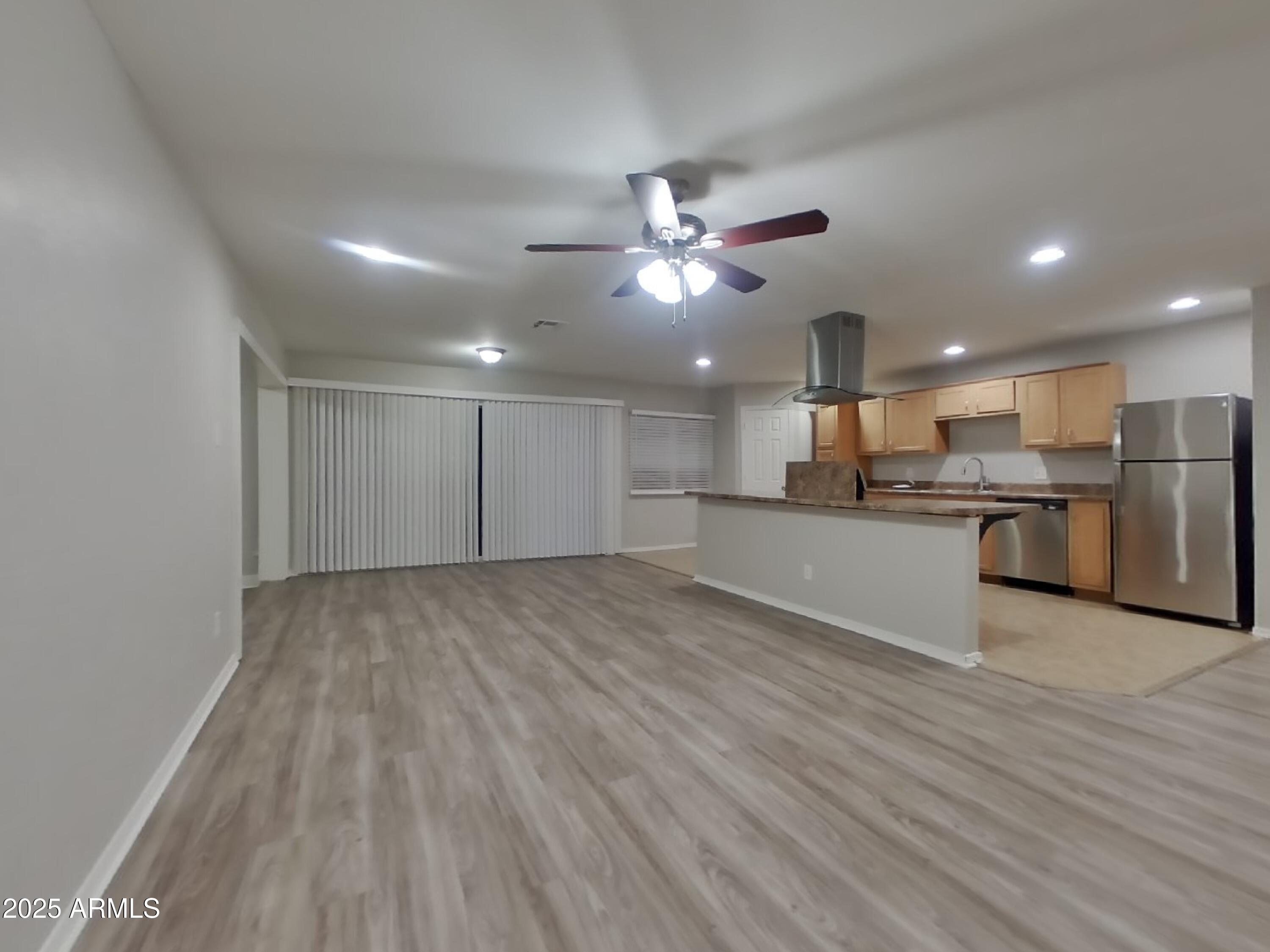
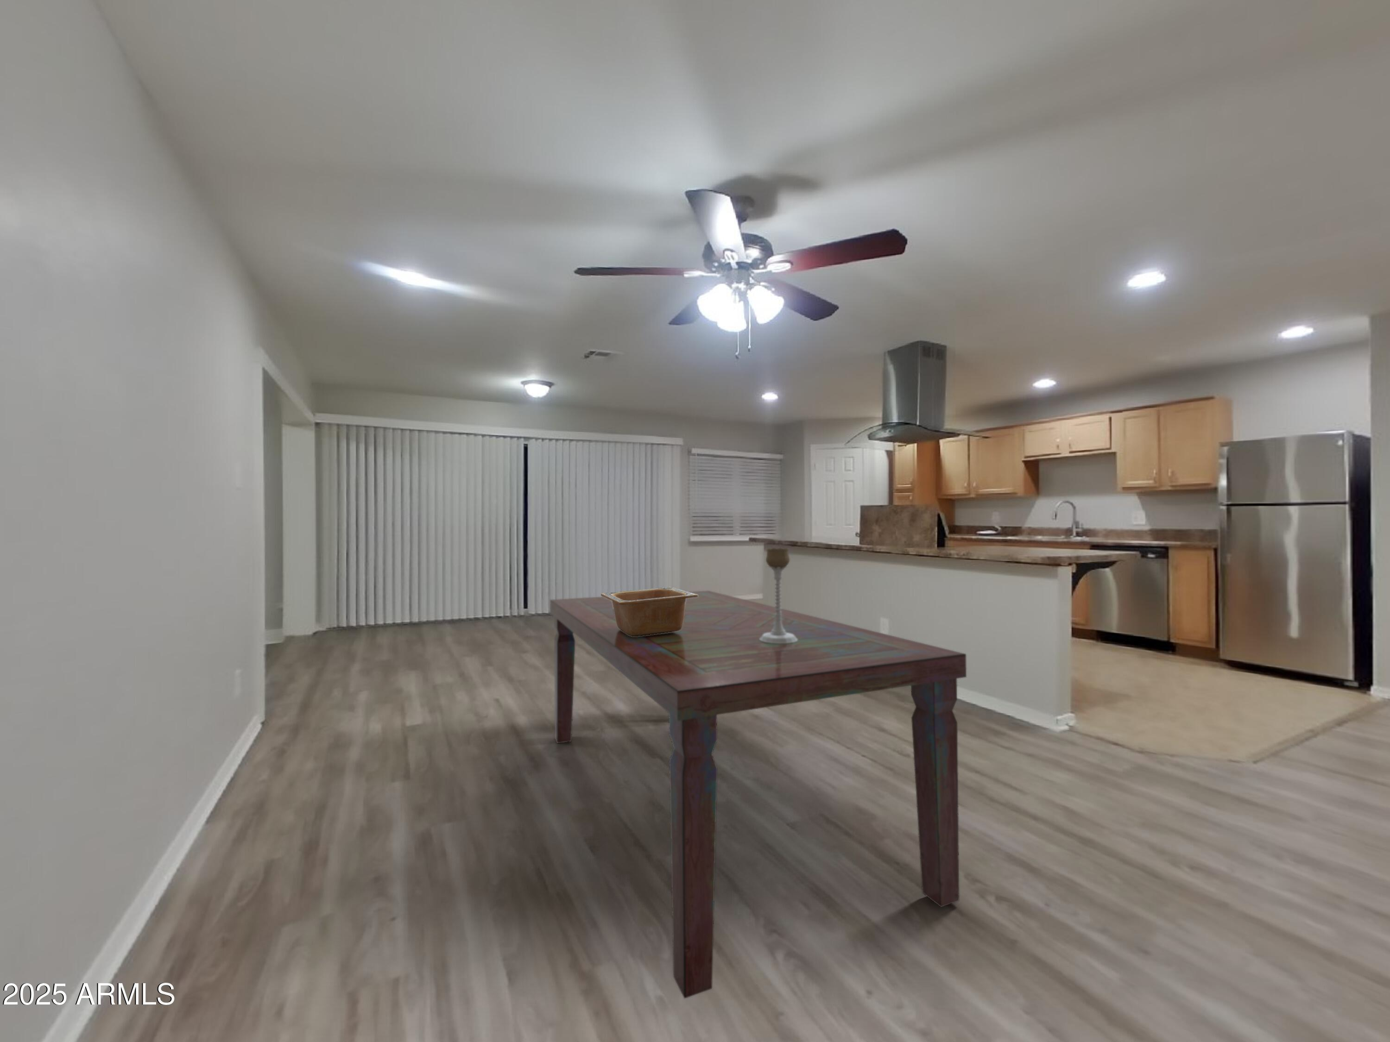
+ serving bowl (648, 611)
+ candle holder (778, 593)
+ dining table (700, 708)
